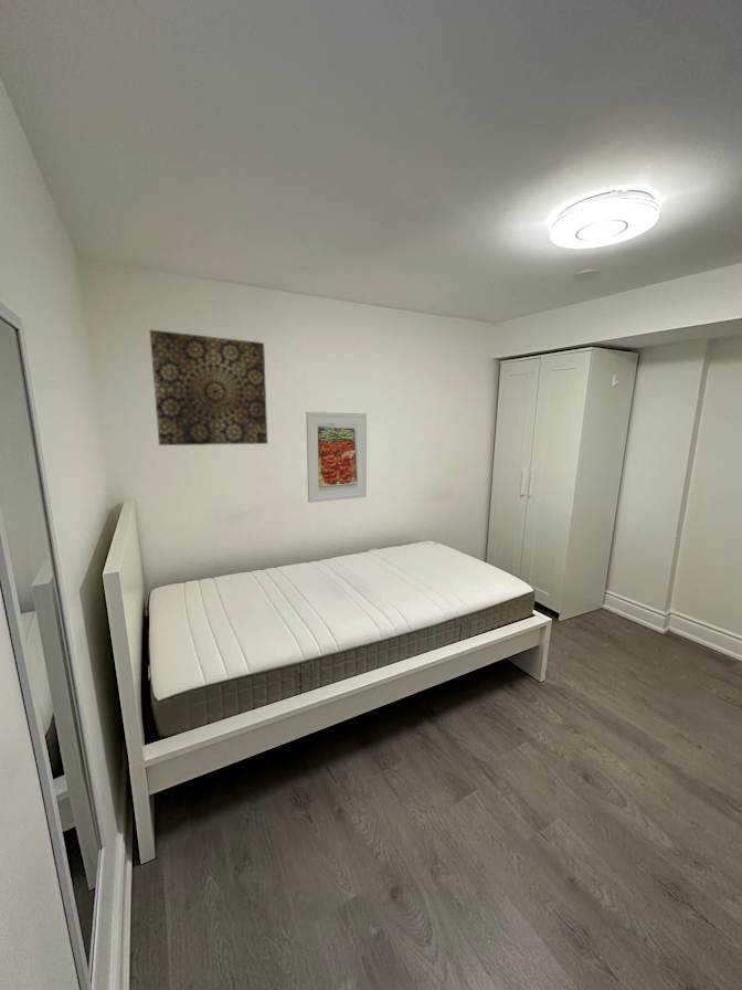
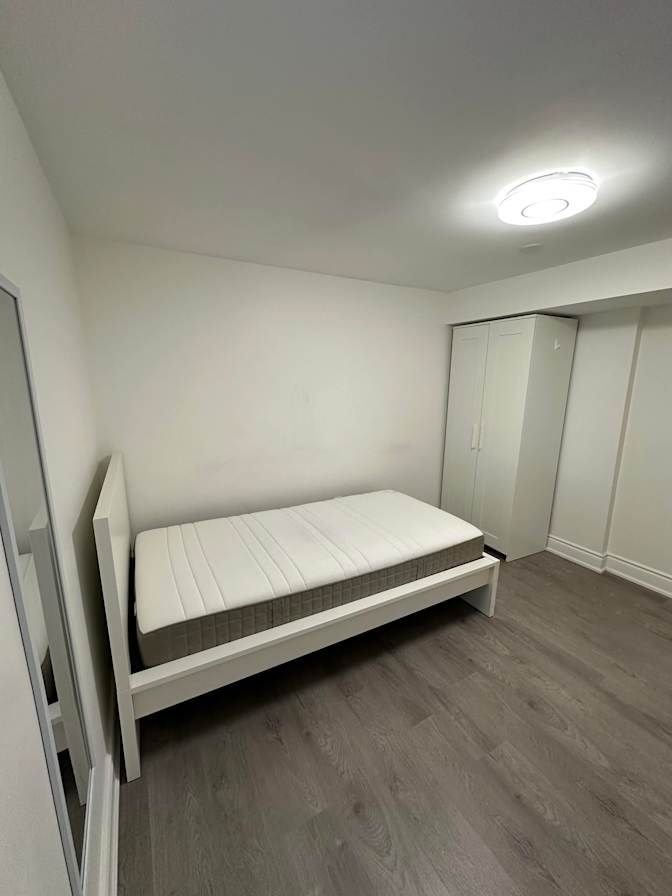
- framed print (338, 456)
- wall art (213, 391)
